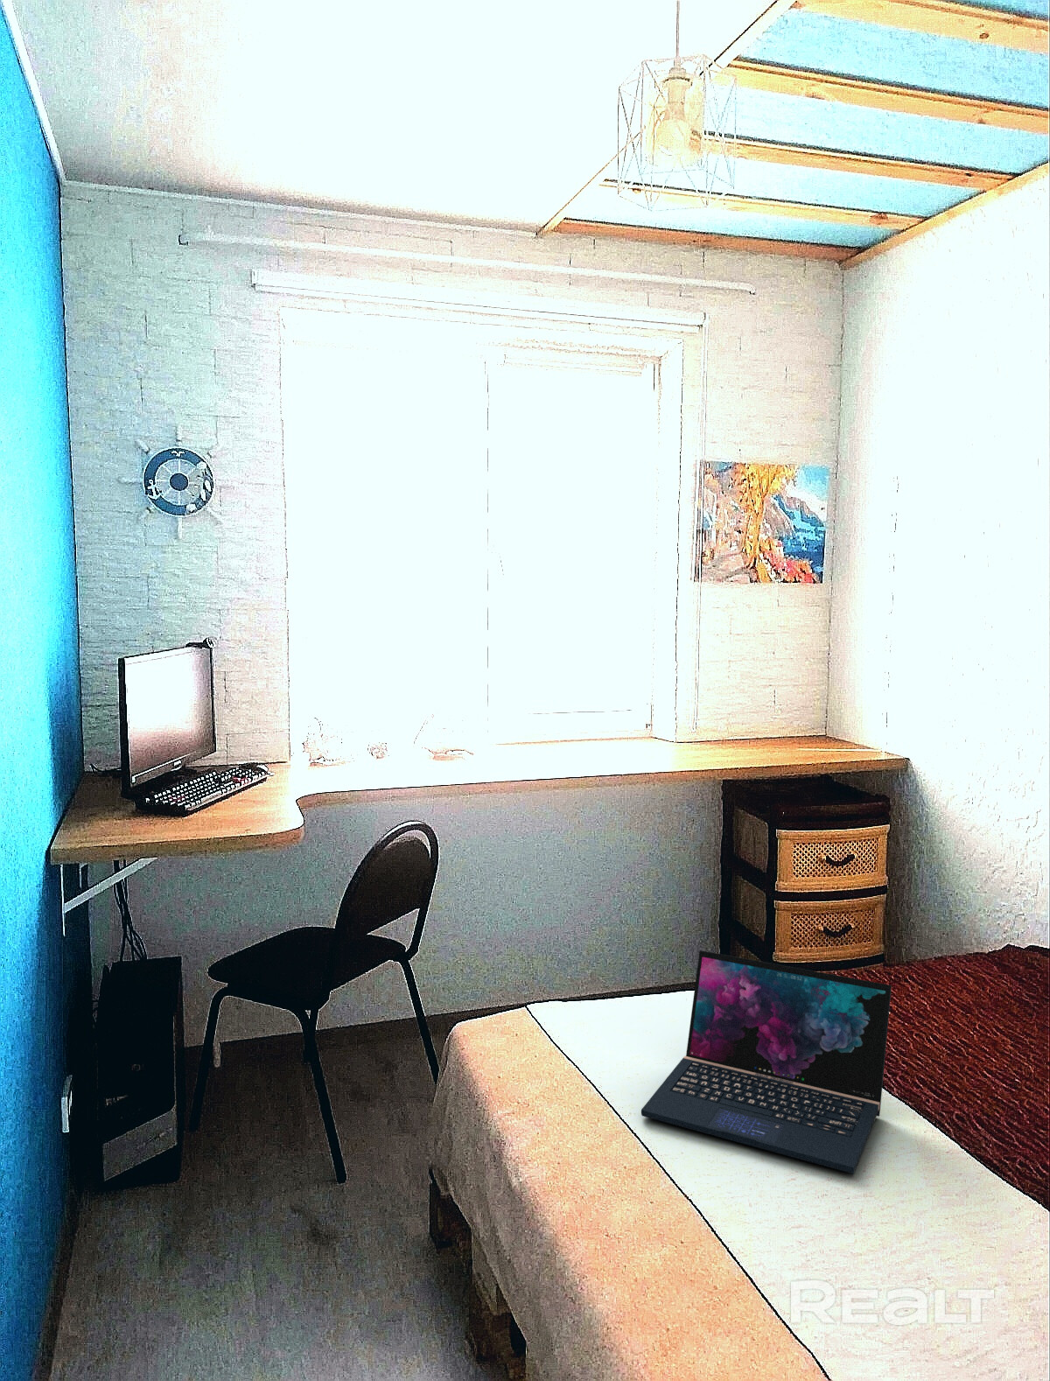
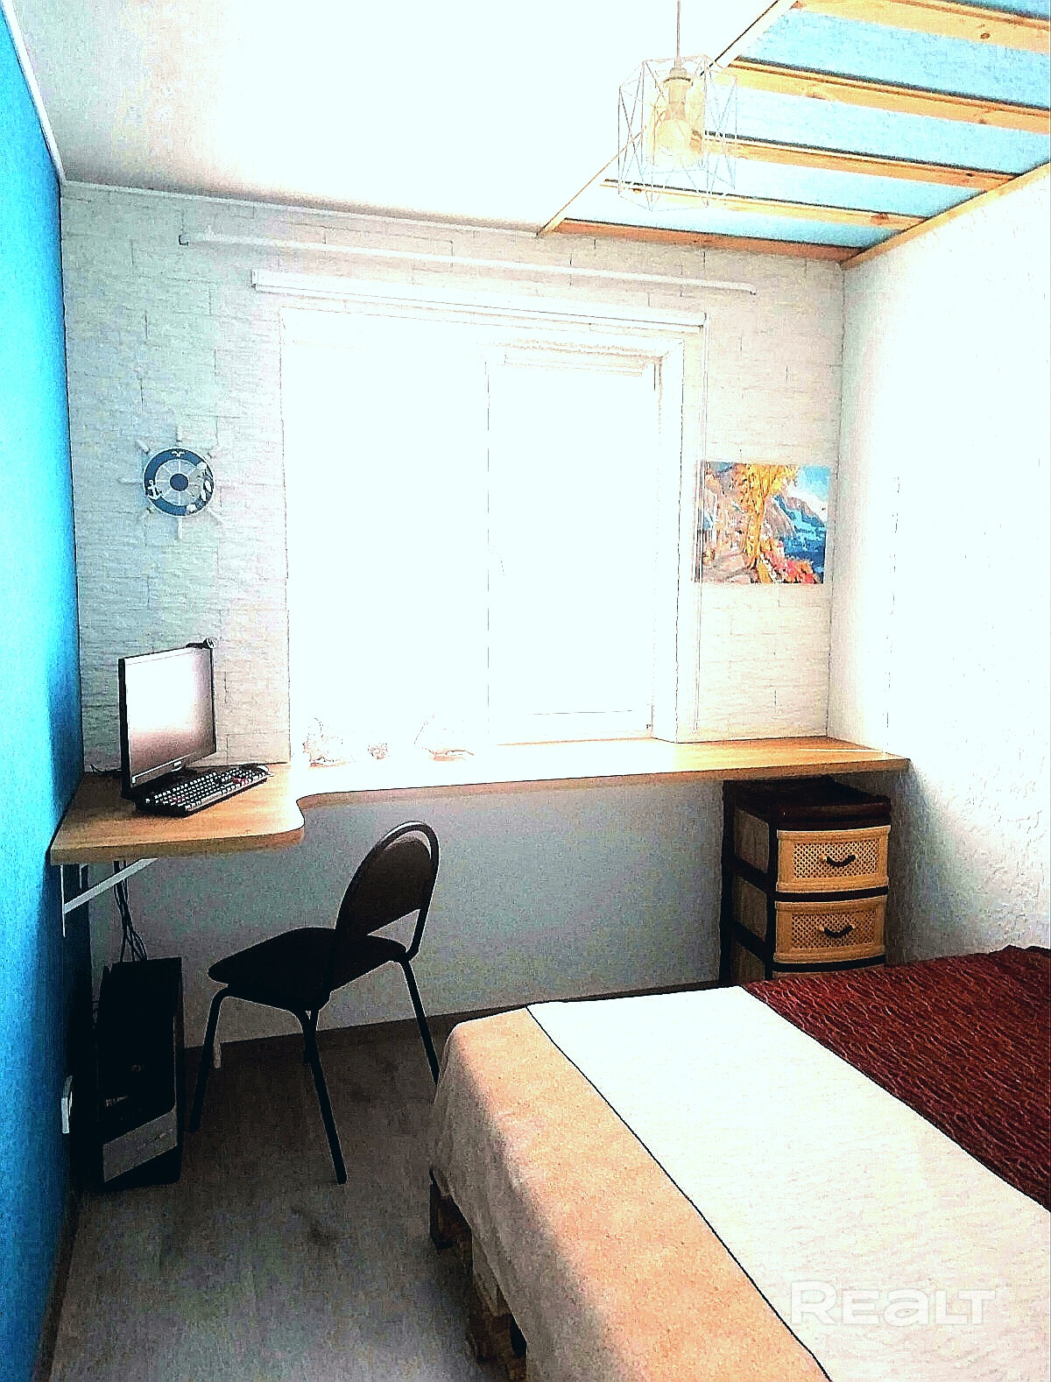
- laptop (769, 1050)
